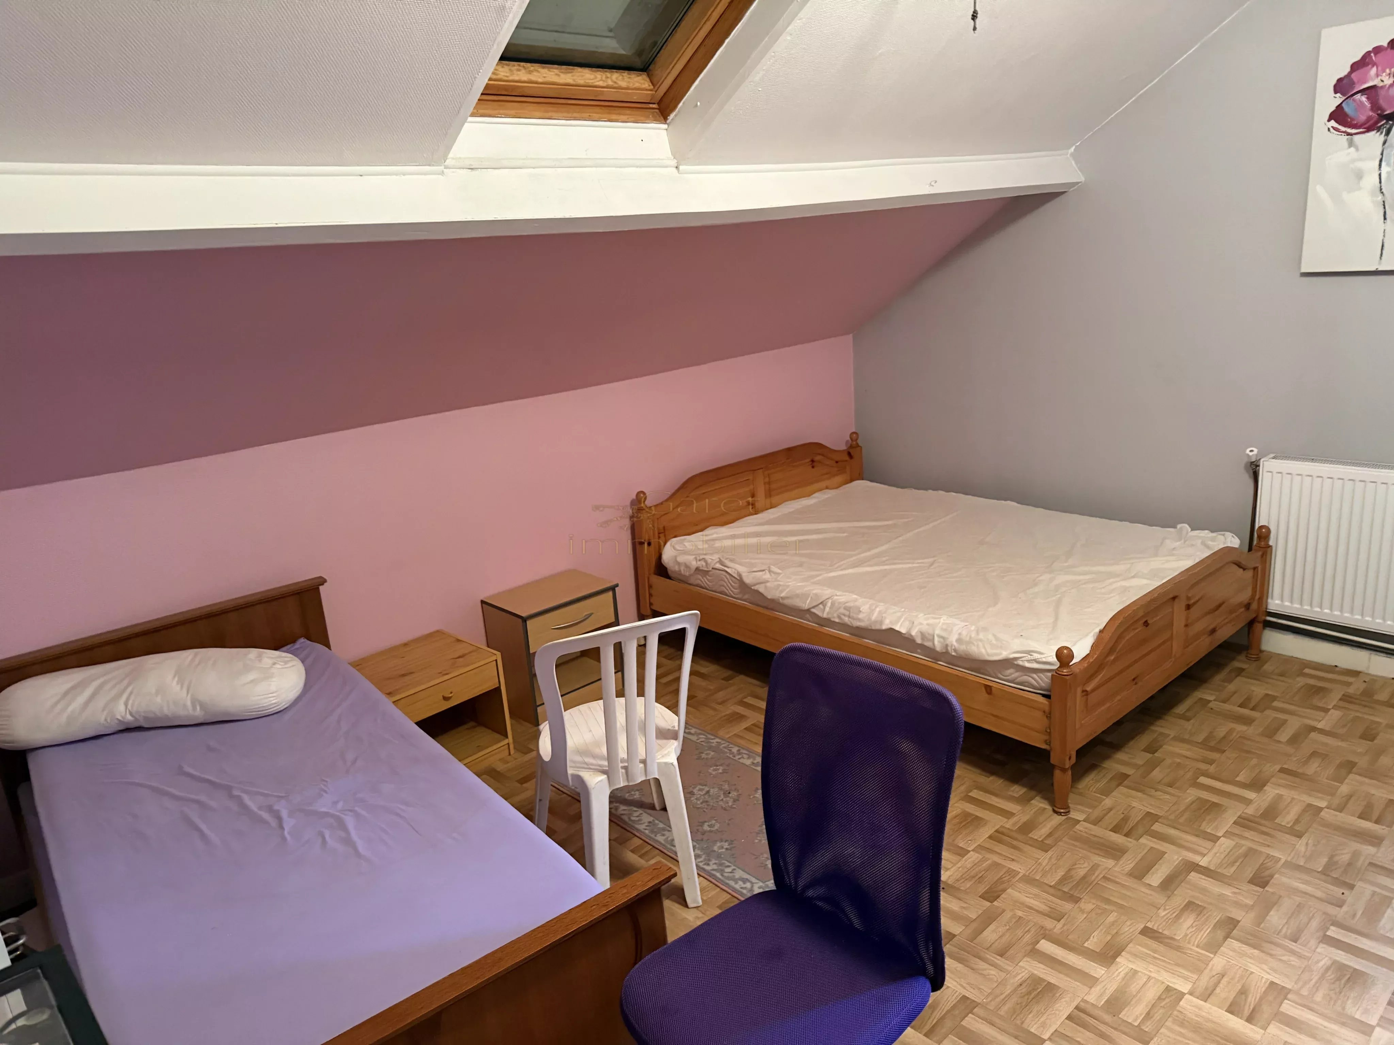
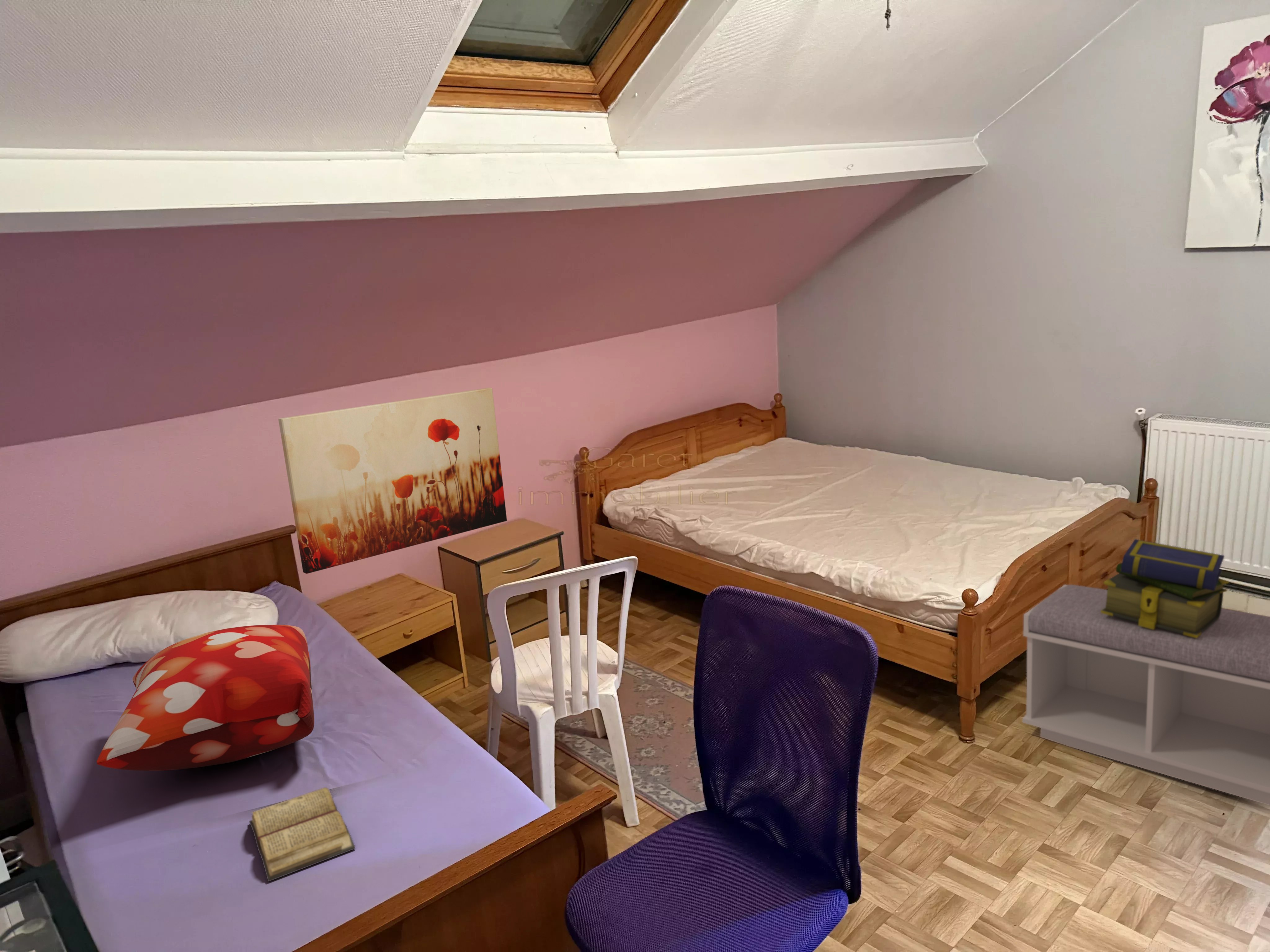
+ decorative pillow (217, 694)
+ diary (299, 825)
+ wall art (403, 474)
+ bench (1165, 683)
+ stack of books (1168, 584)
